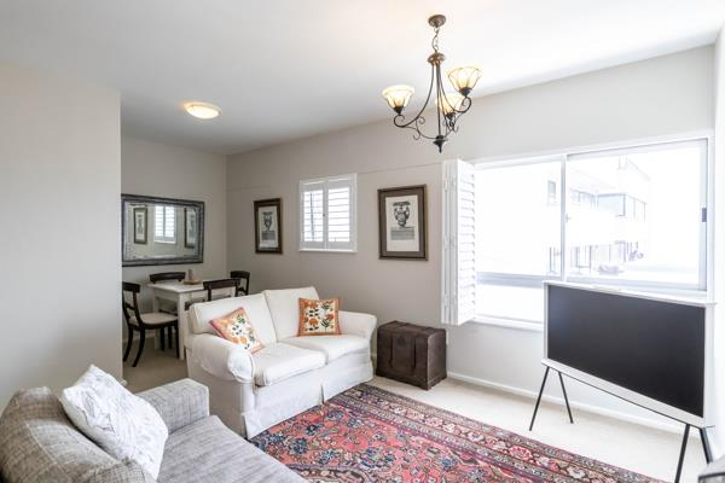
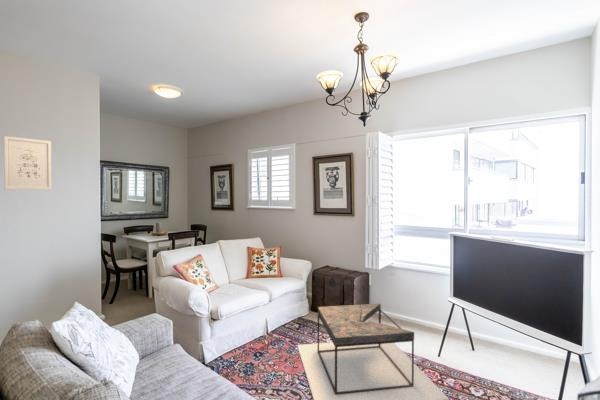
+ wall art (28, 164)
+ coffee table (361, 337)
